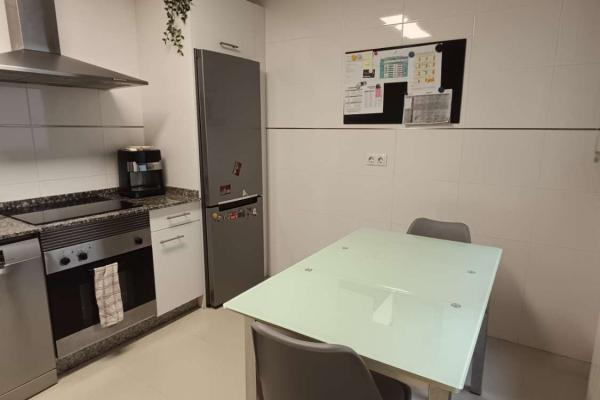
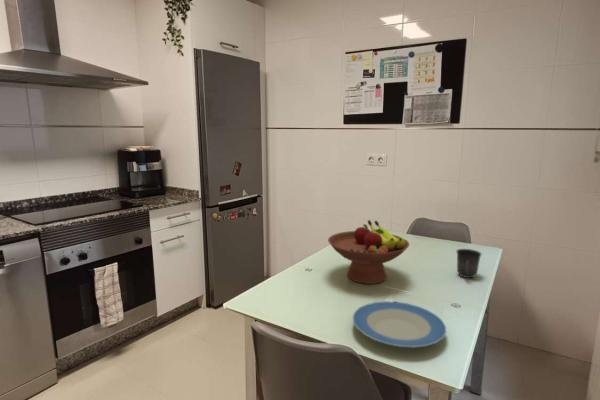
+ plate (397, 326)
+ mug (467, 265)
+ fruit bowl (367, 252)
